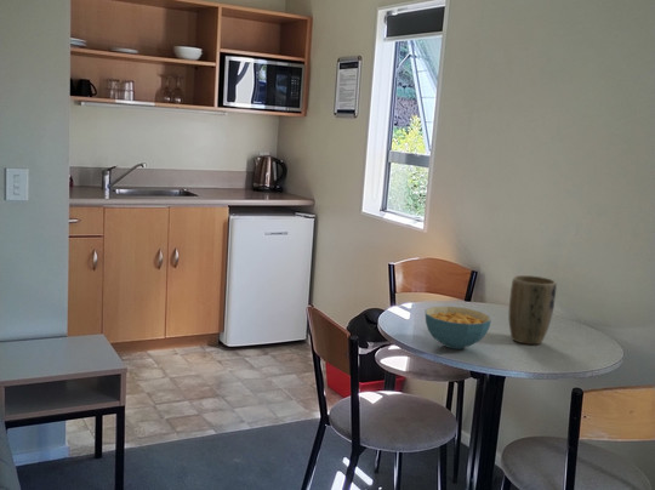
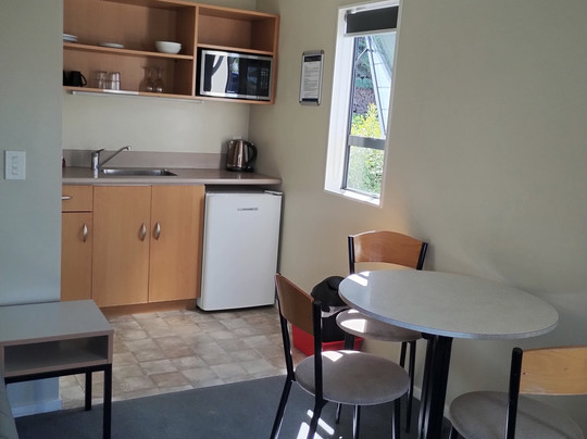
- plant pot (530, 309)
- cereal bowl (455, 330)
